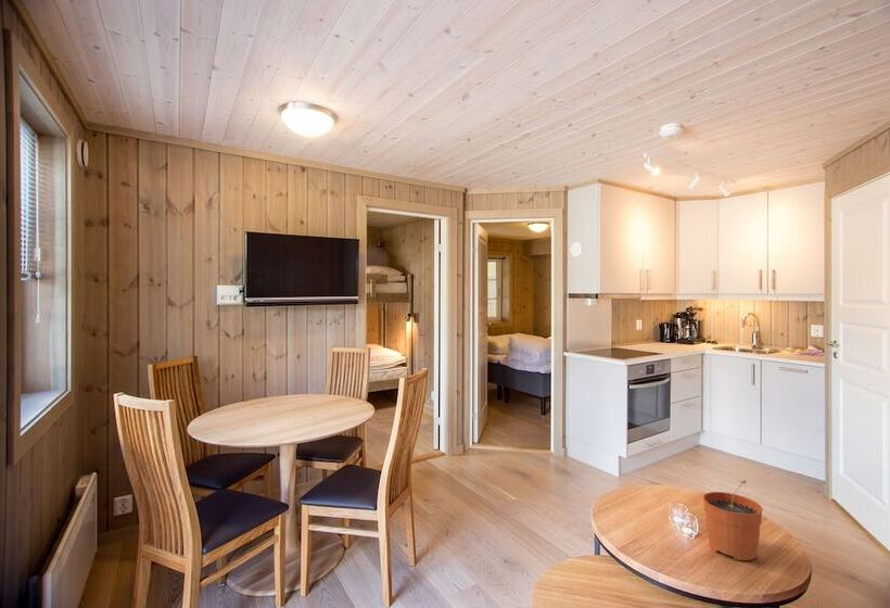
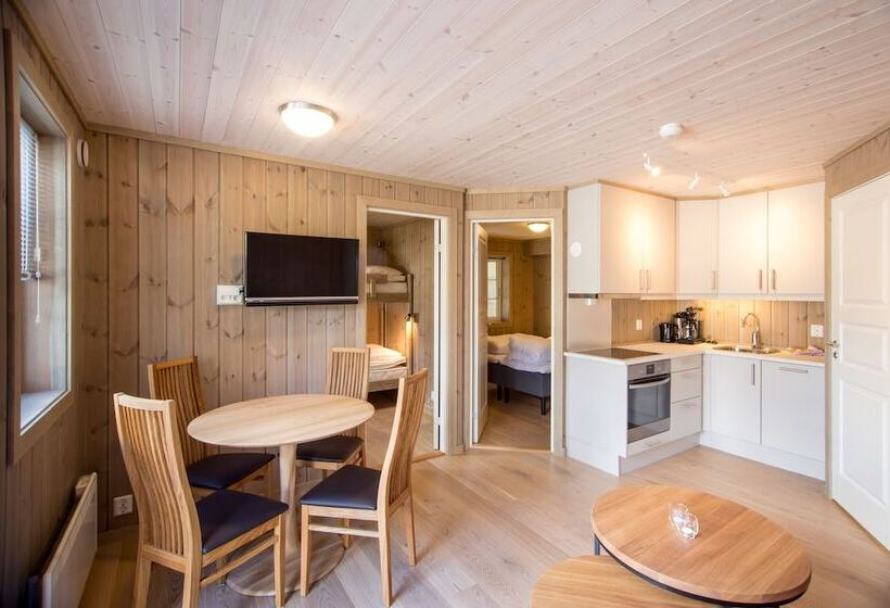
- plant pot (732, 514)
